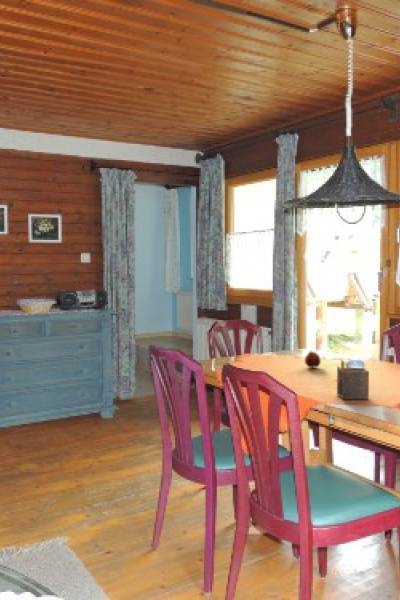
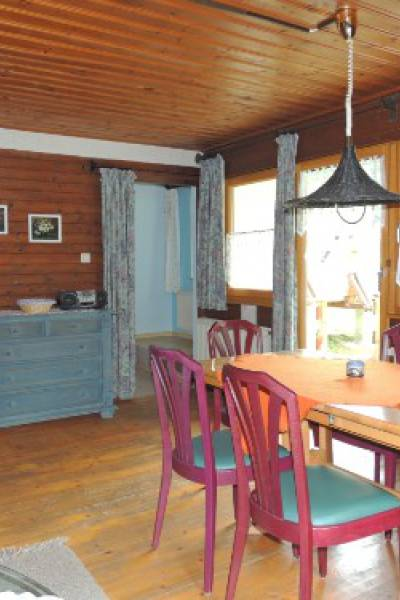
- napkin holder (352, 378)
- fruit (312, 359)
